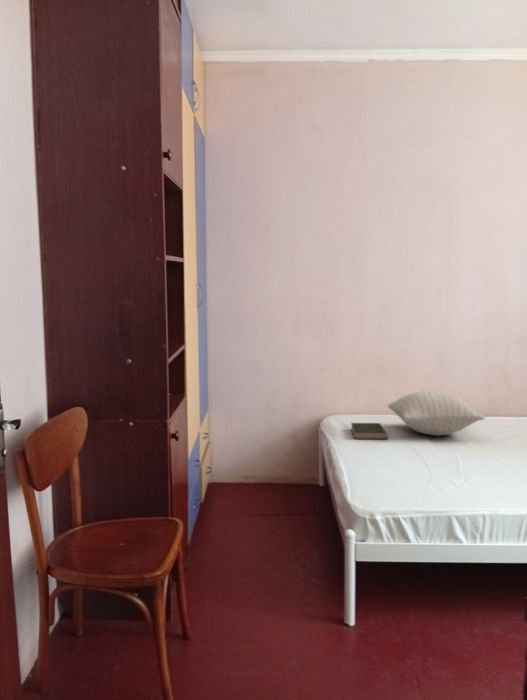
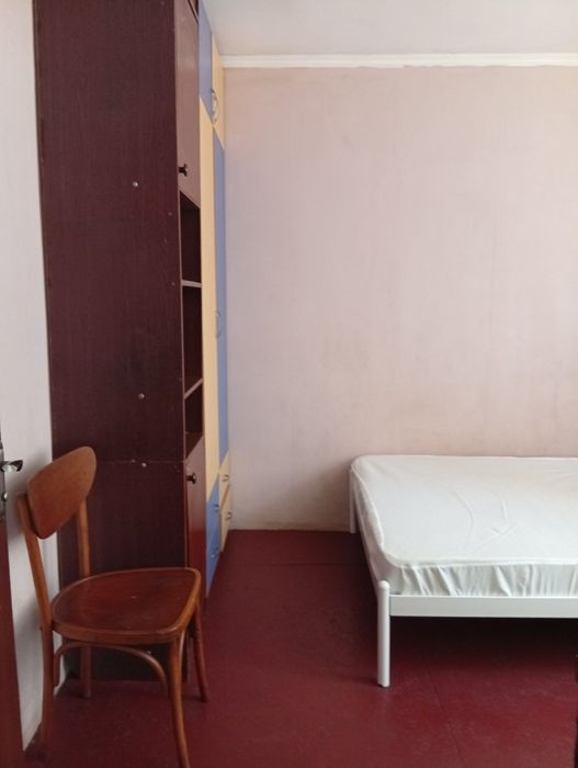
- book (368, 430)
- pillow (432, 411)
